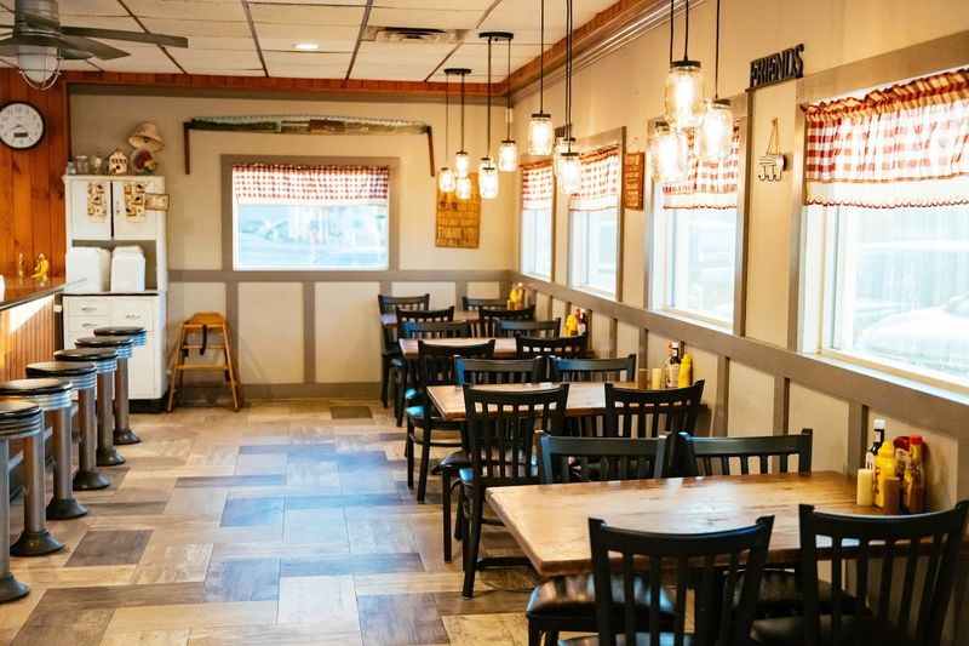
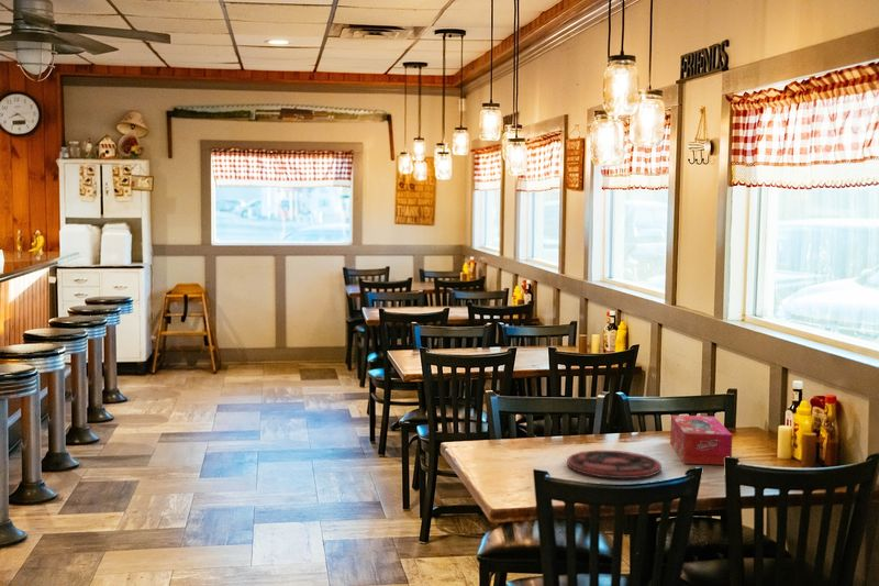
+ plate (613, 463)
+ tissue box (699, 439)
